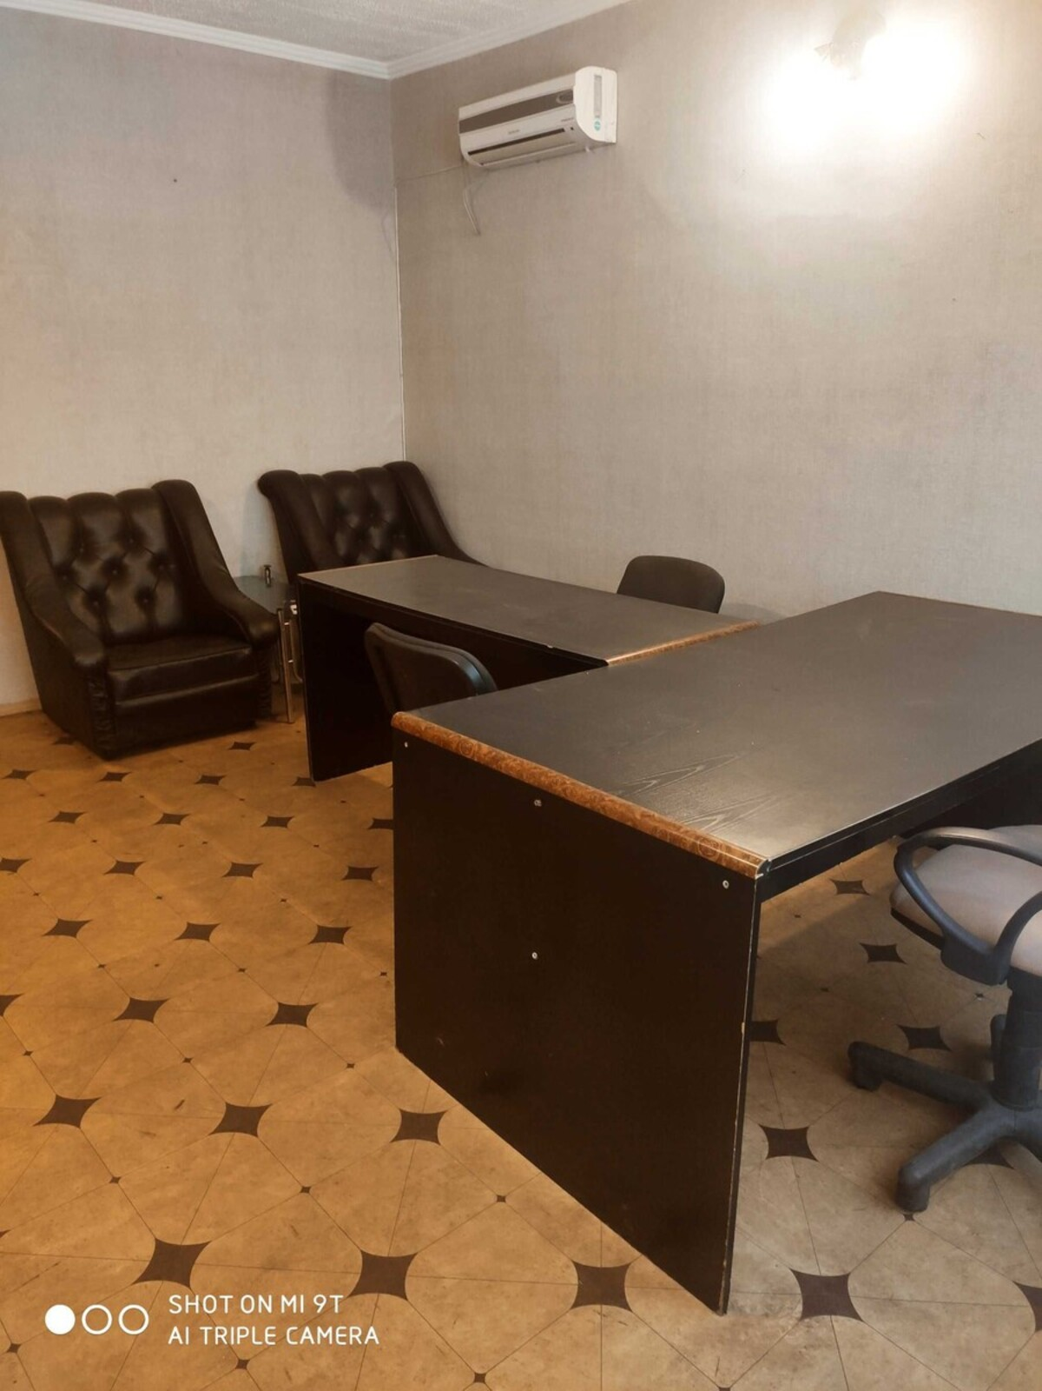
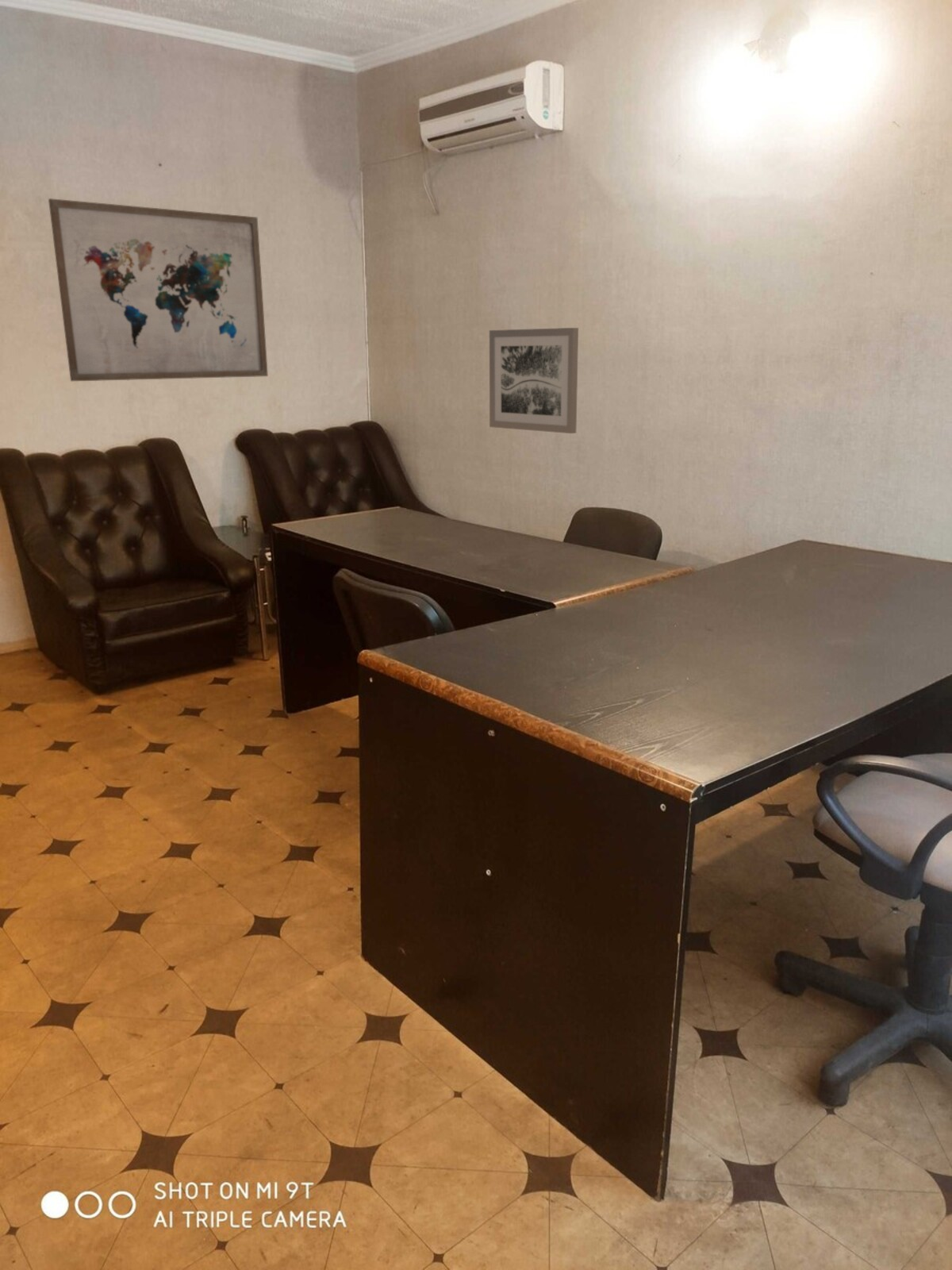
+ wall art (531, 380)
+ wall art (167, 295)
